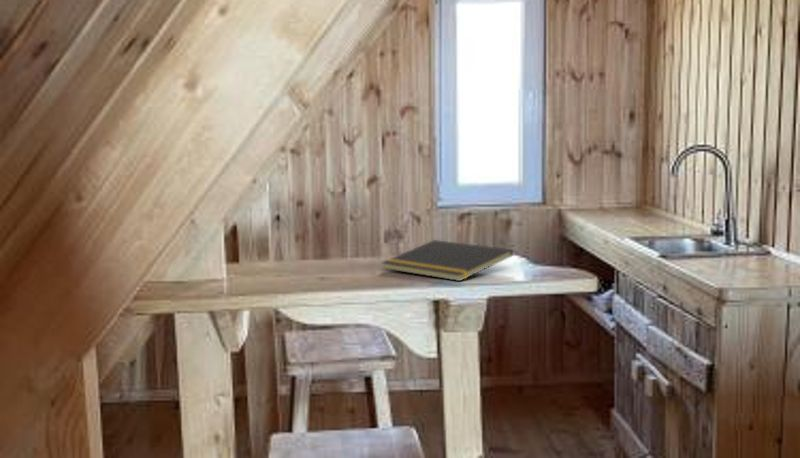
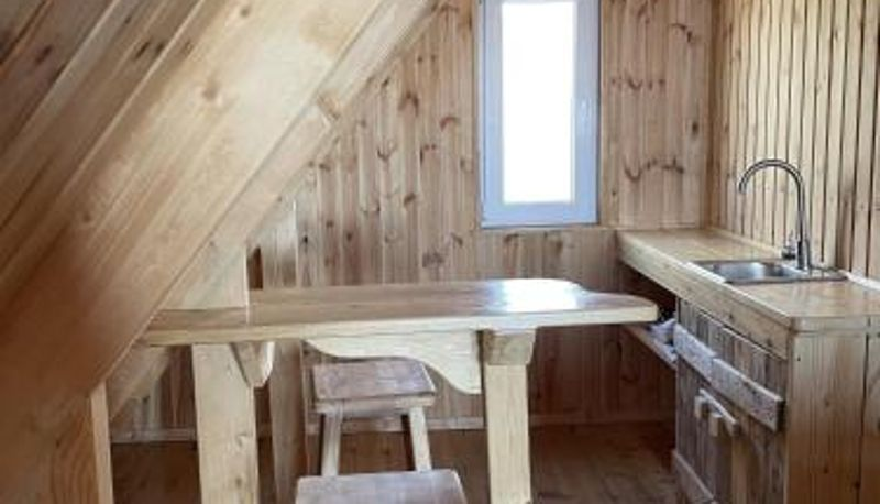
- notepad (446, 259)
